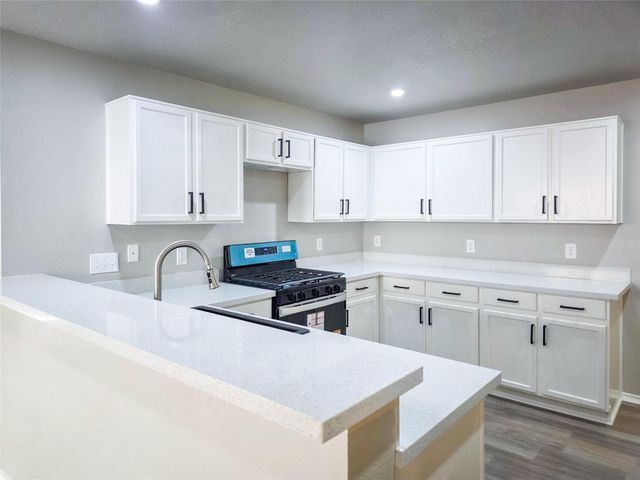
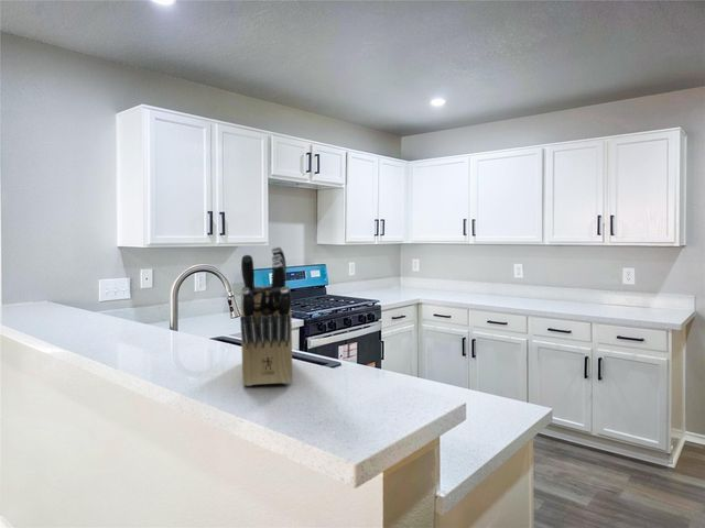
+ knife block (267, 312)
